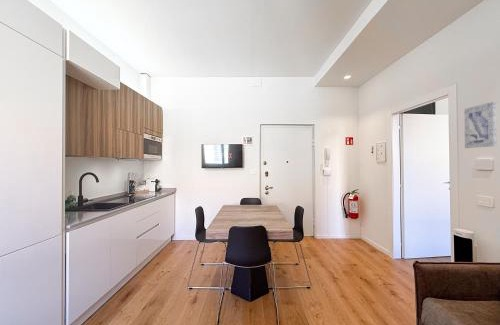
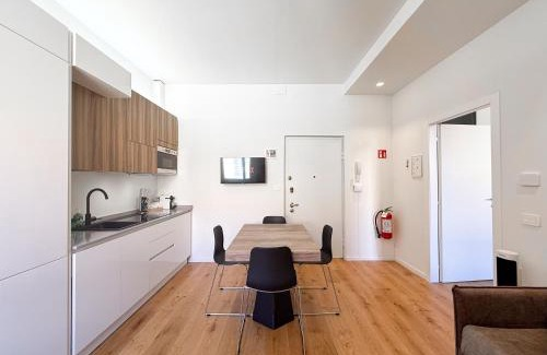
- wall art (479, 126)
